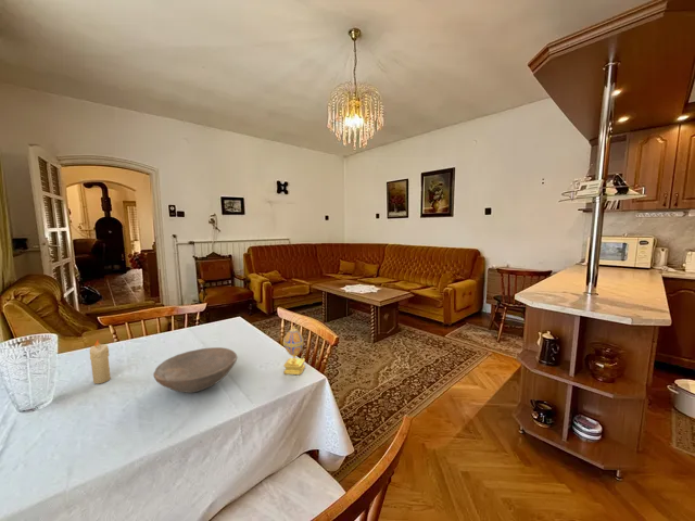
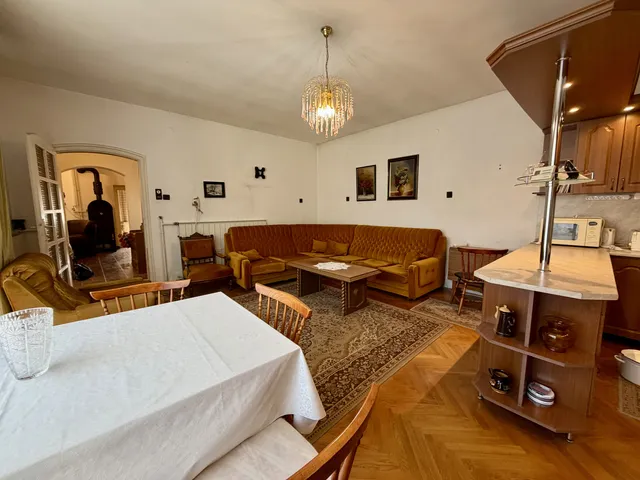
- bowl (198, 372)
- decorative egg (293, 346)
- candle (100, 359)
